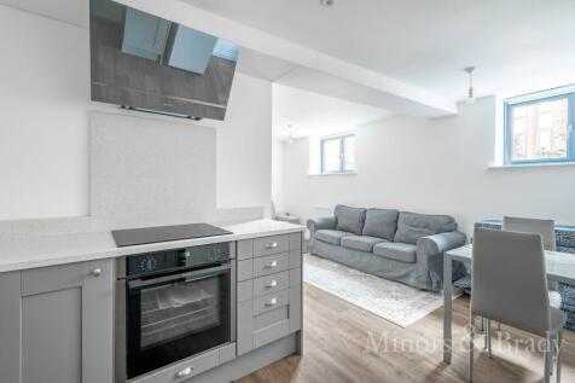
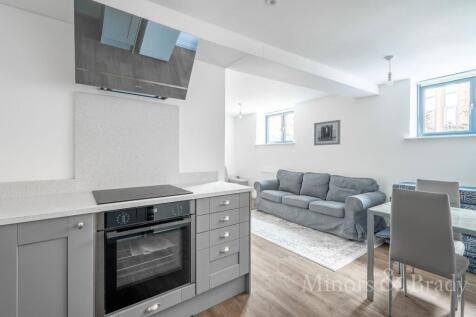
+ wall art (326, 133)
